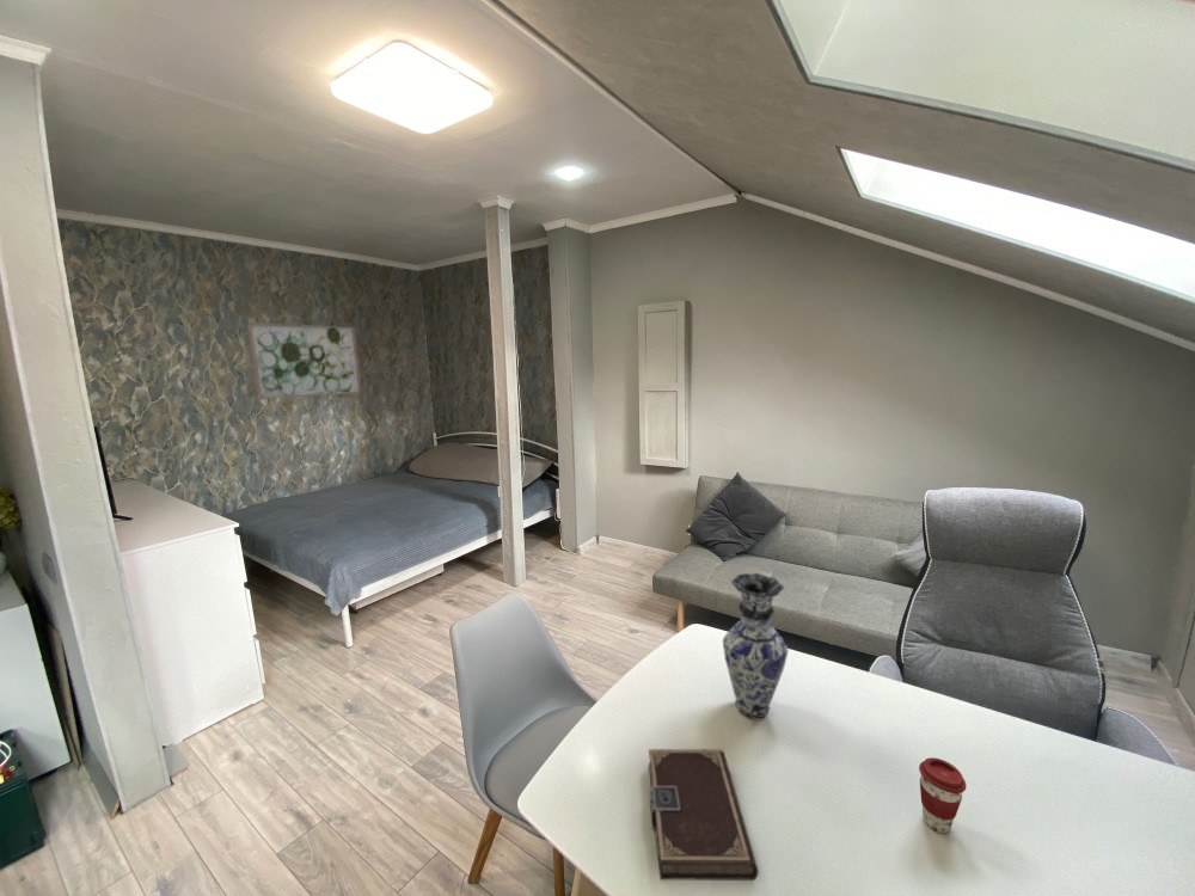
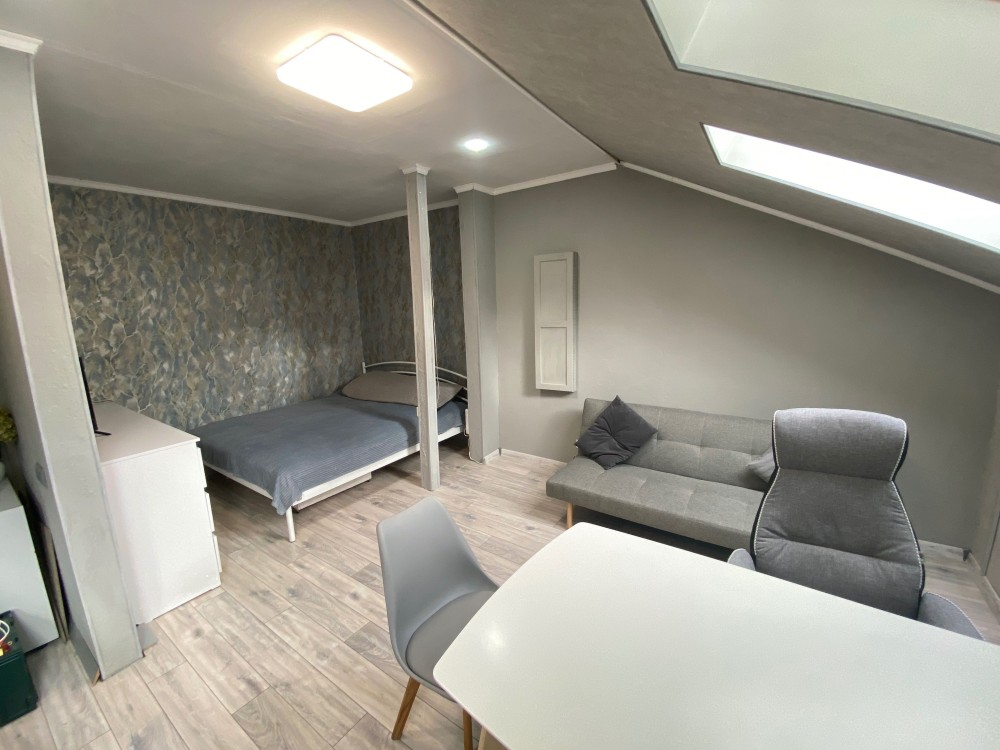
- vase (754, 646)
- notebook (694, 806)
- wall art (310, 361)
- coffee cup (939, 796)
